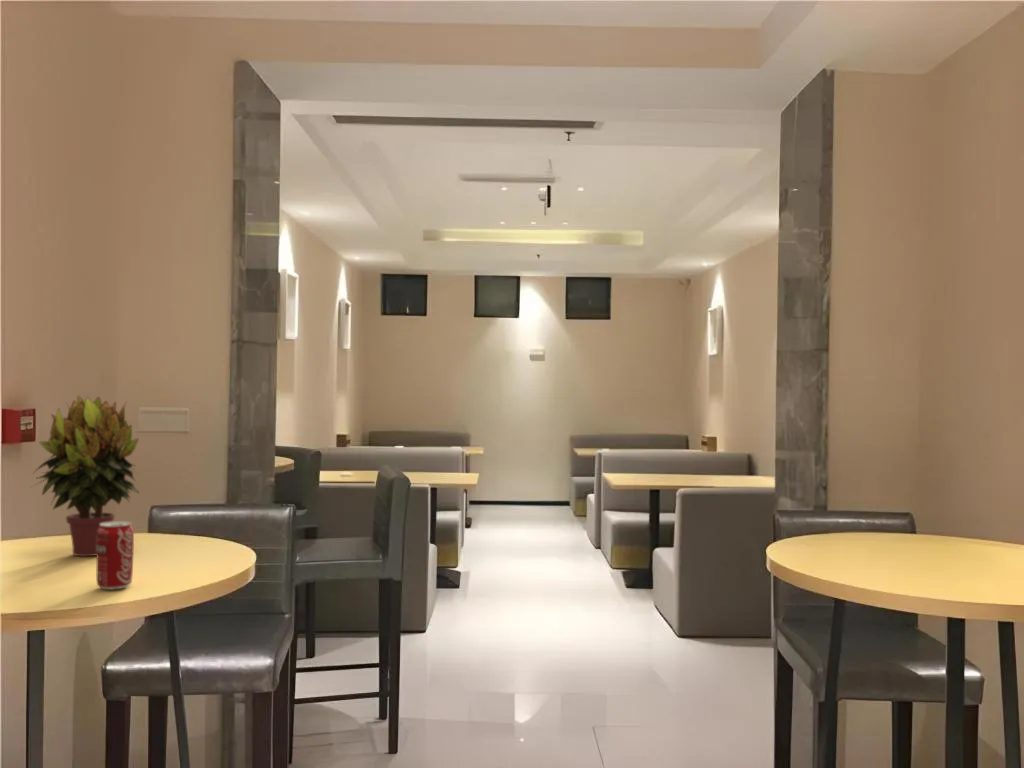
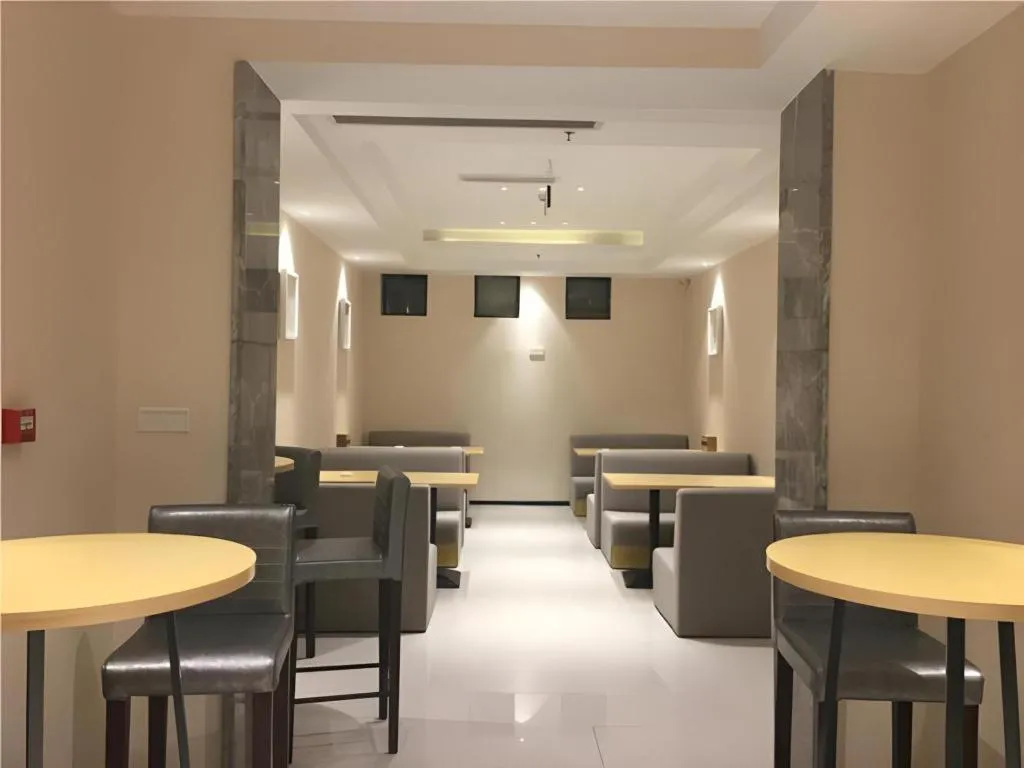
- beverage can (115, 554)
- potted plant (88, 474)
